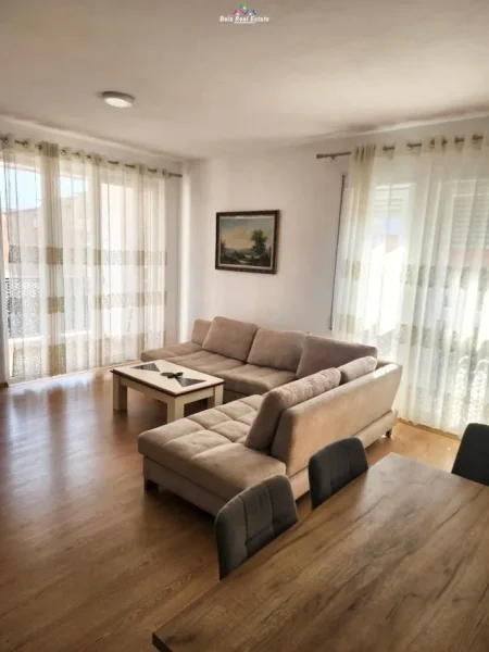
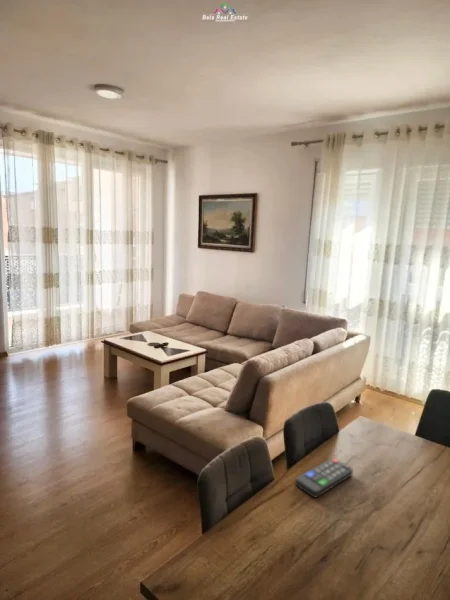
+ remote control (324, 476)
